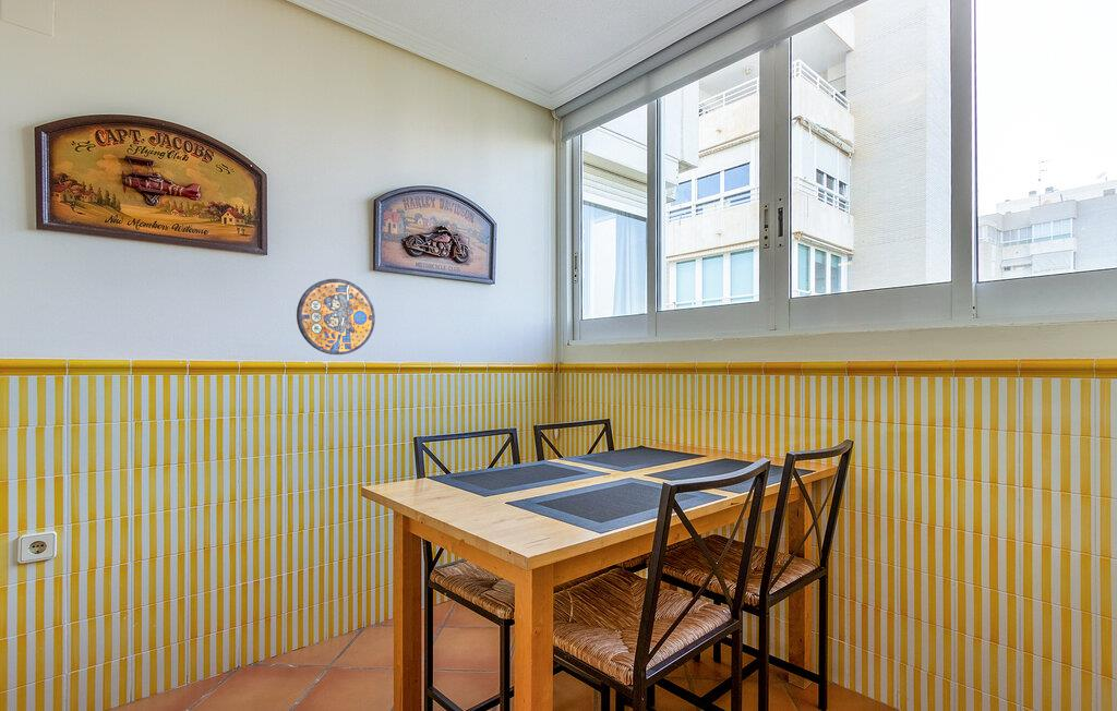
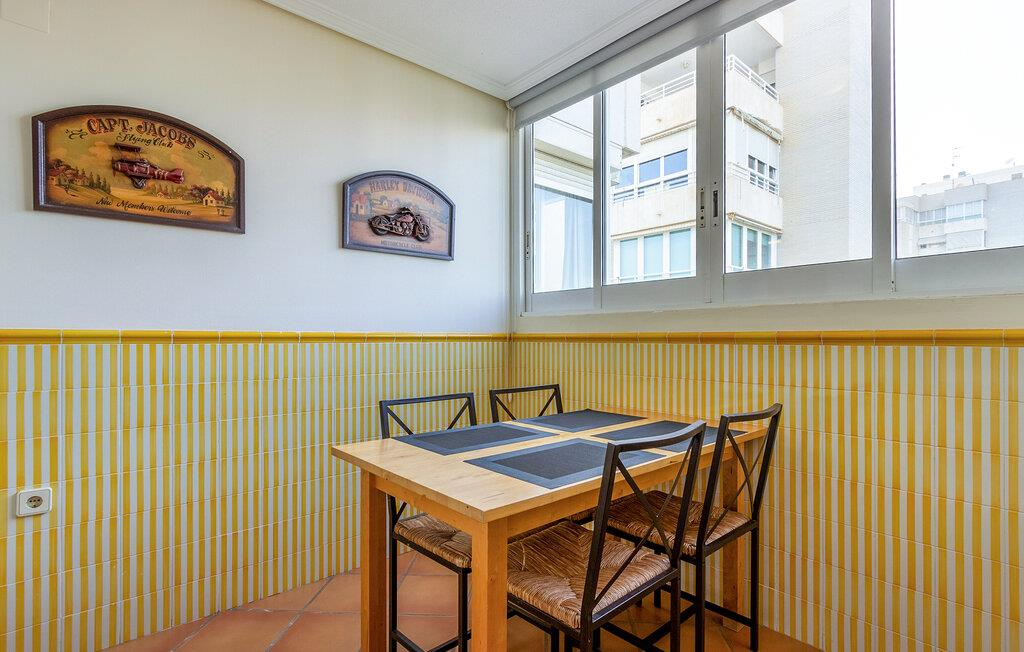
- manhole cover (337, 316)
